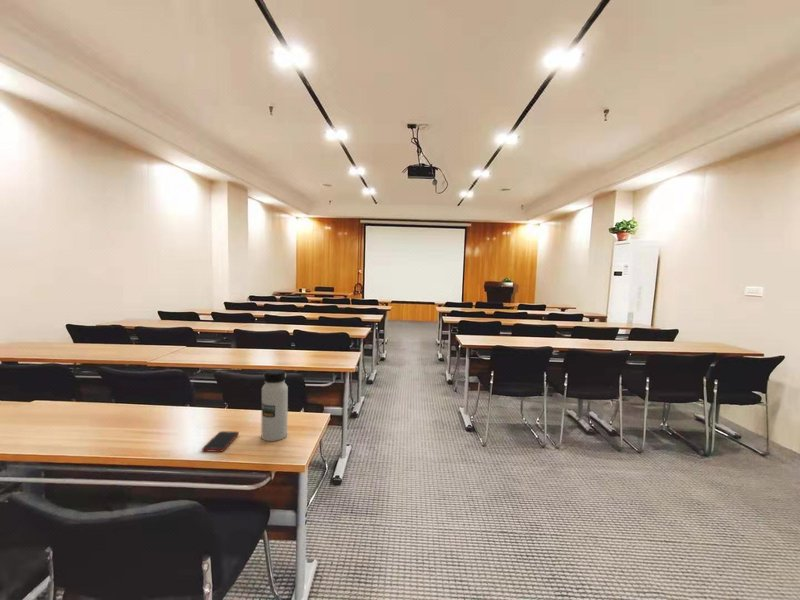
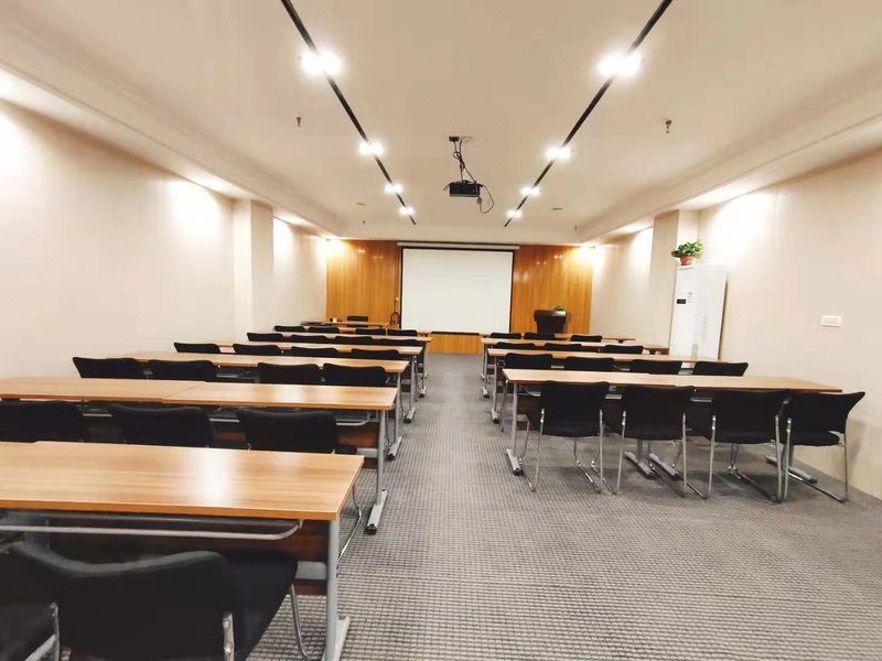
- cell phone (221, 441)
- water bottle (274, 403)
